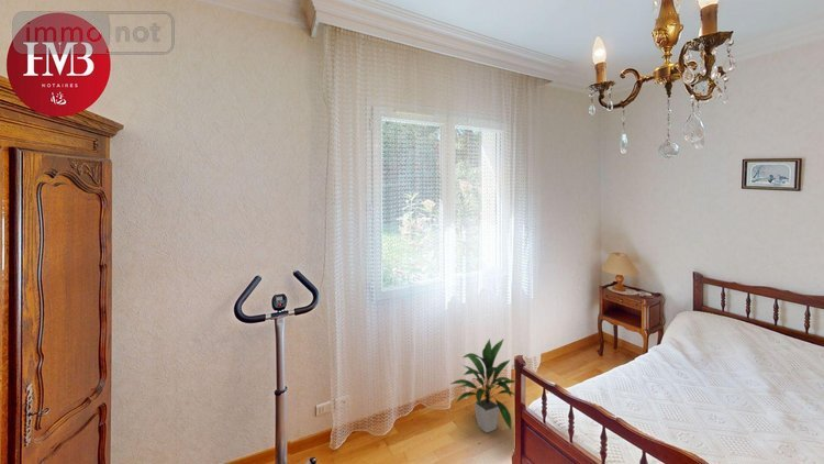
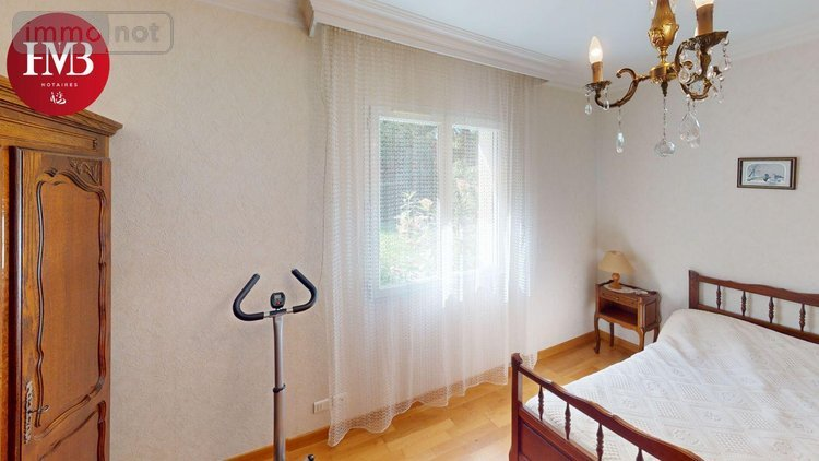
- indoor plant (487, 385)
